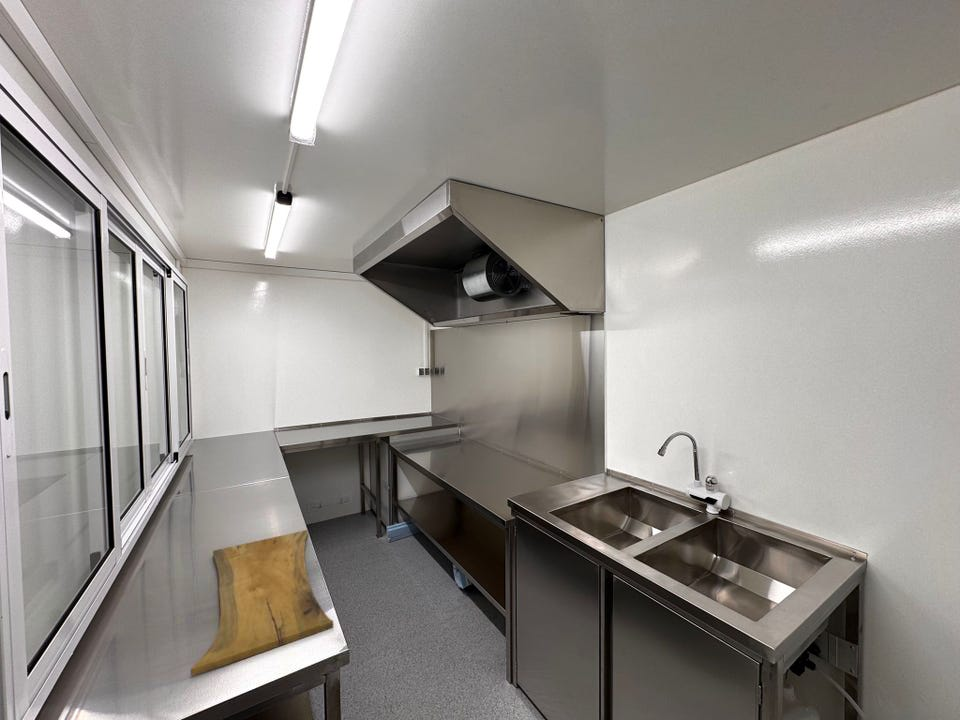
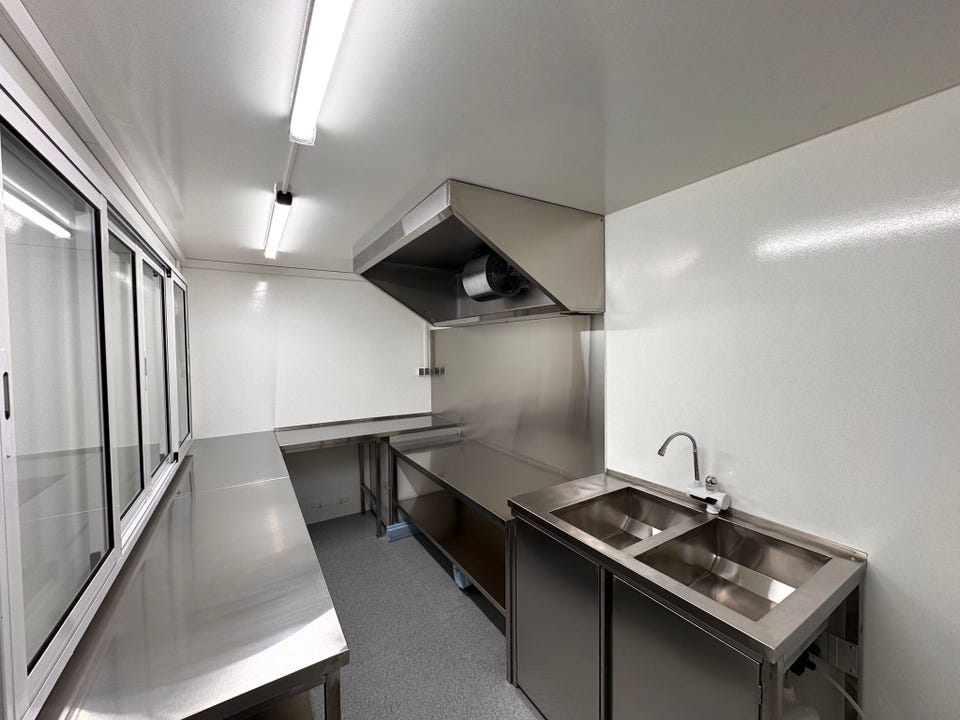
- cutting board (265, 582)
